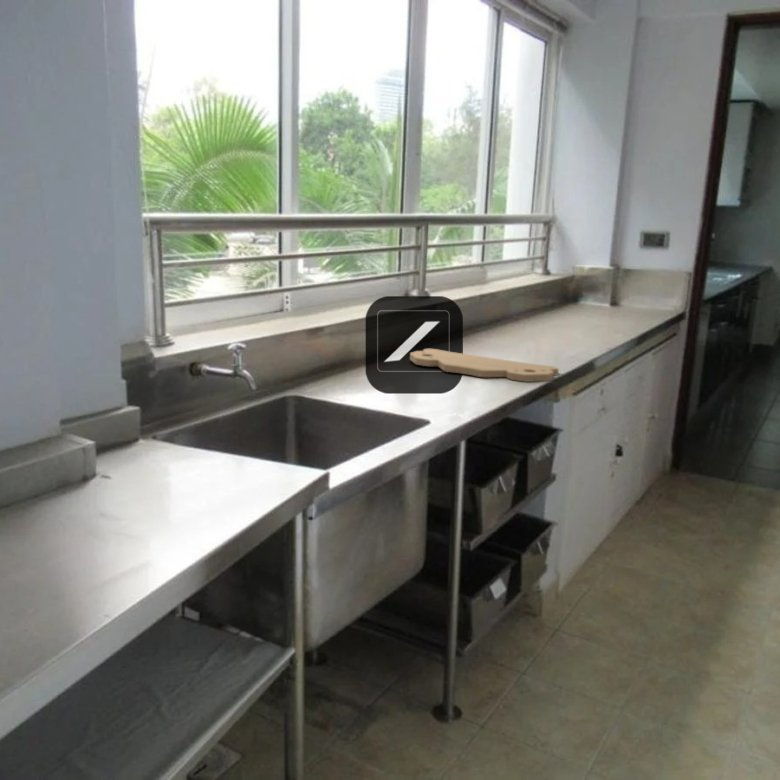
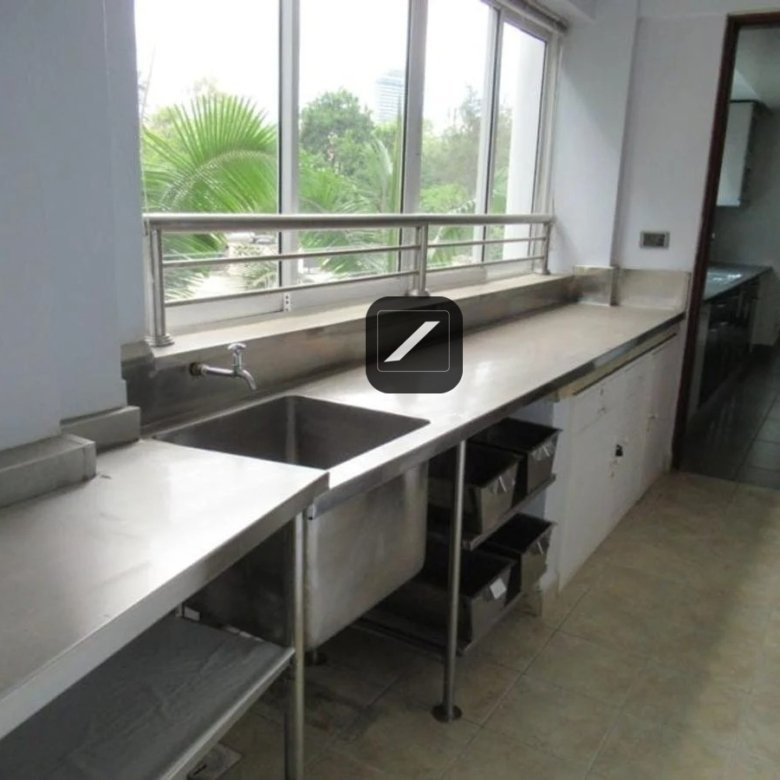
- cutting board (477, 365)
